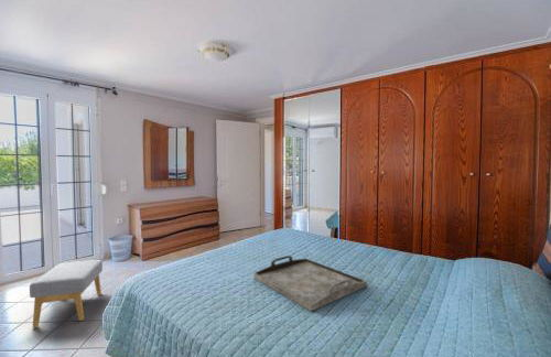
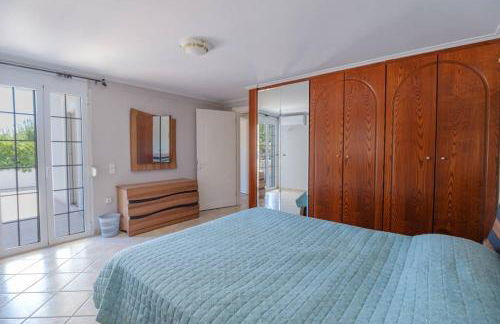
- footstool (71, 289)
- serving tray (307, 274)
